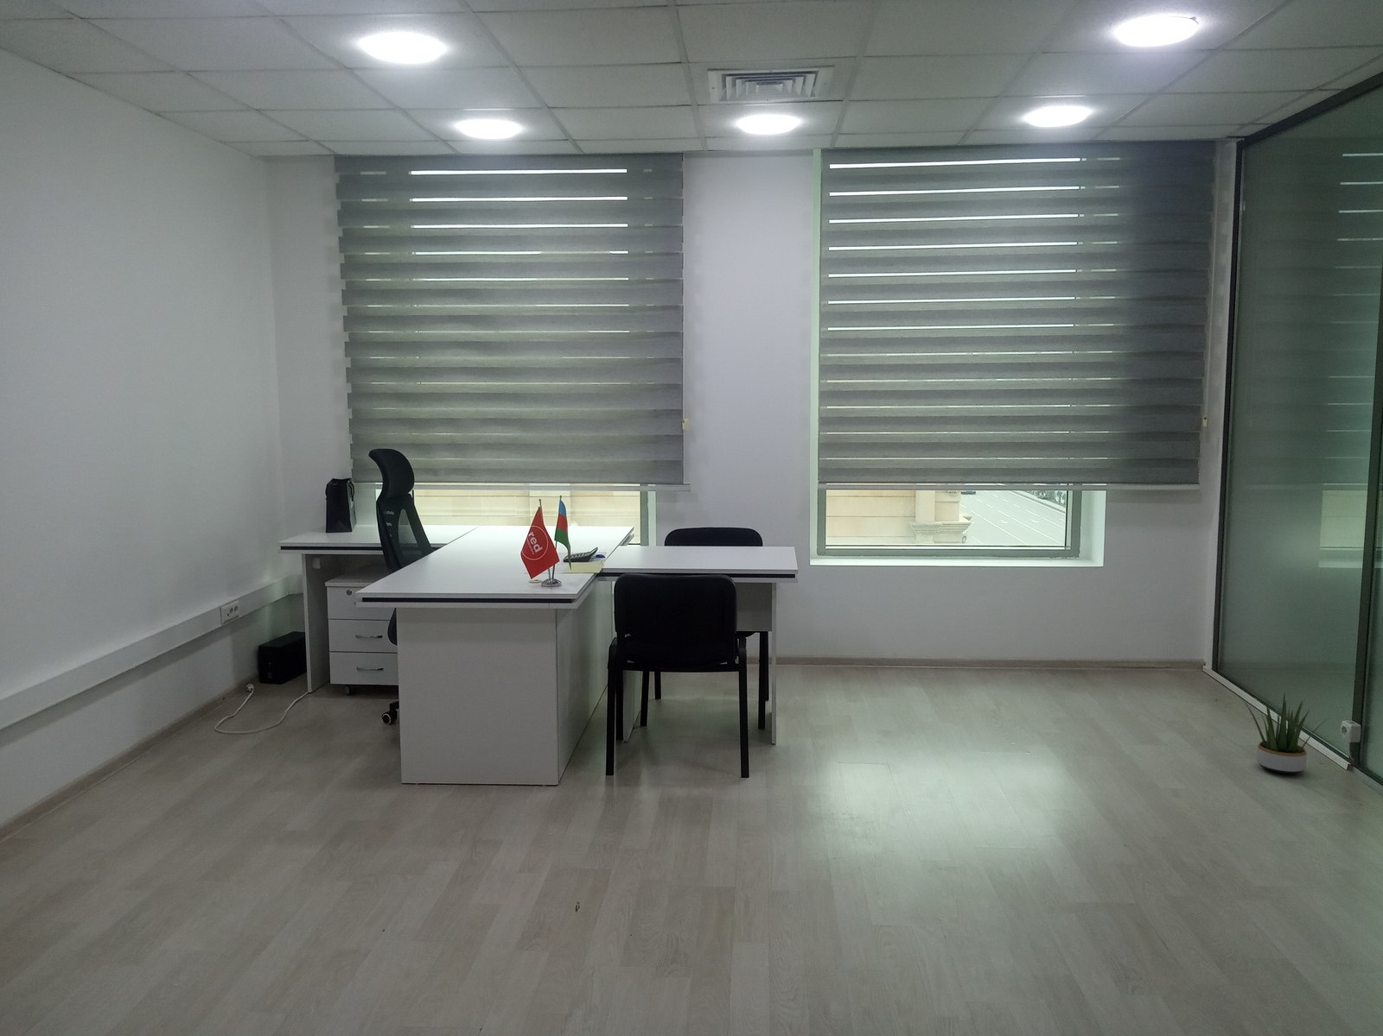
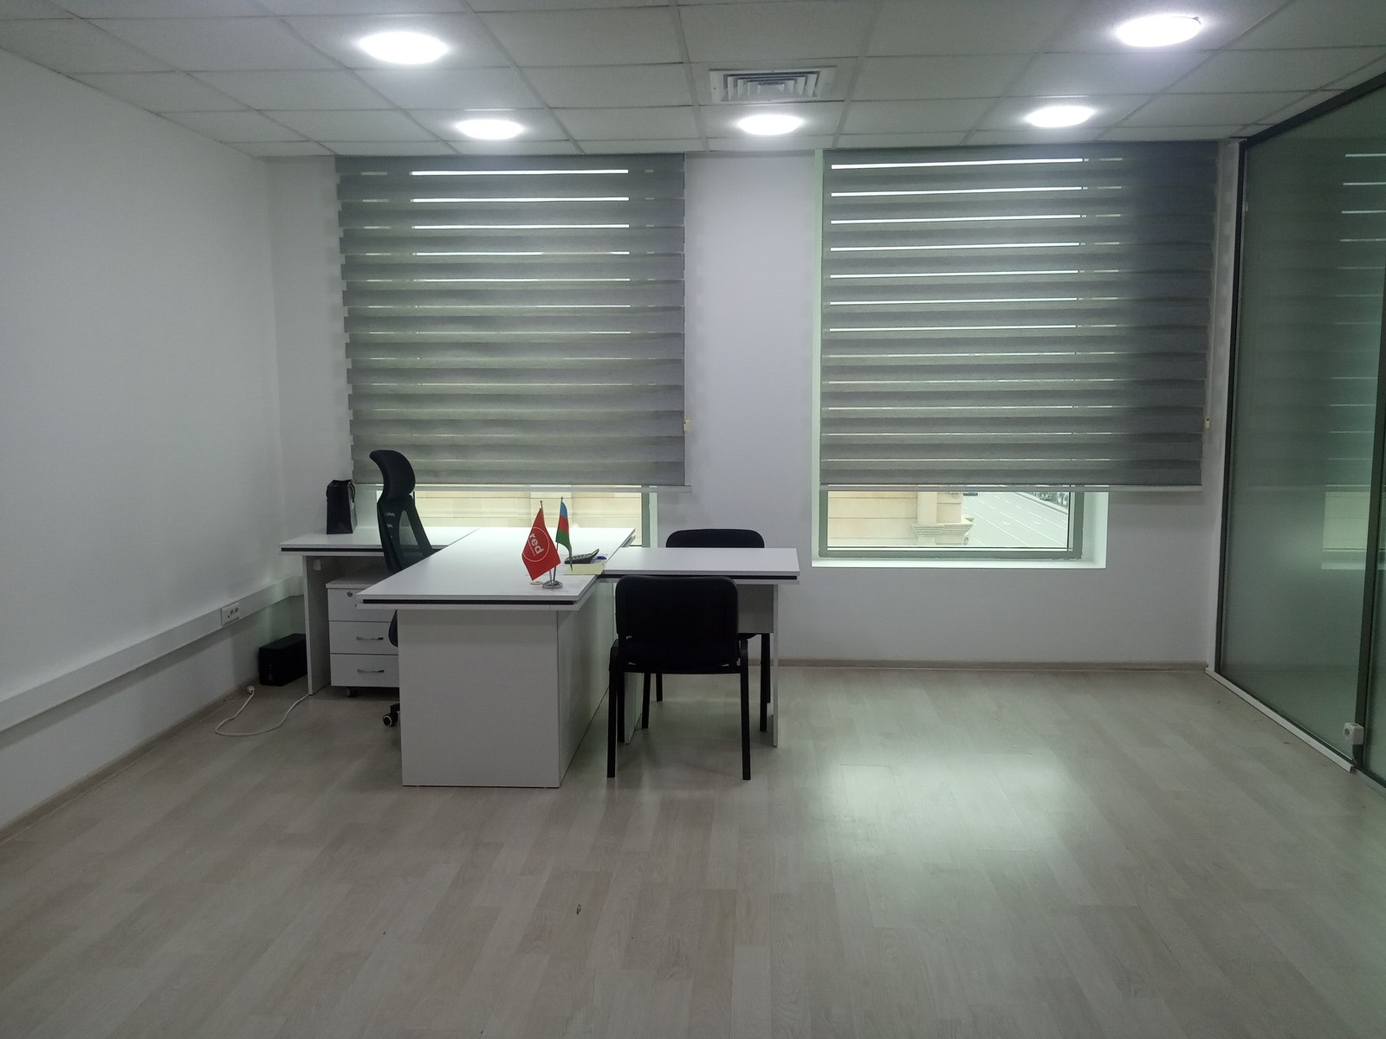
- potted plant (1283, 733)
